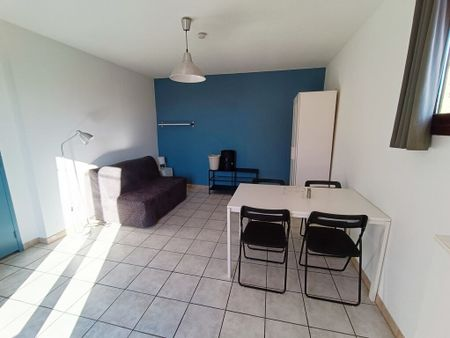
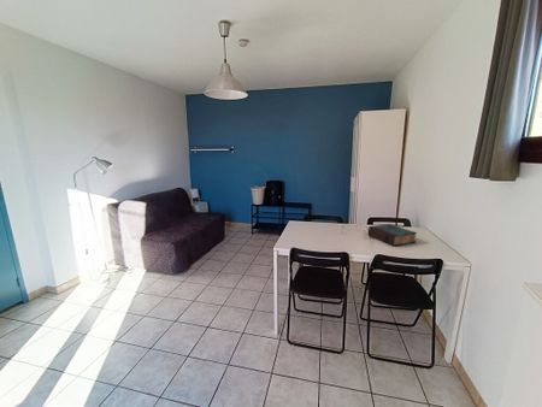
+ book (390, 234)
